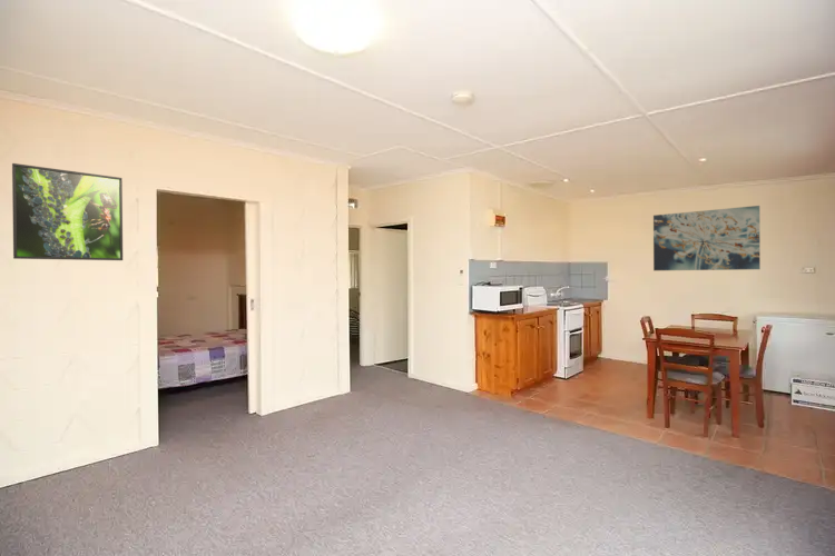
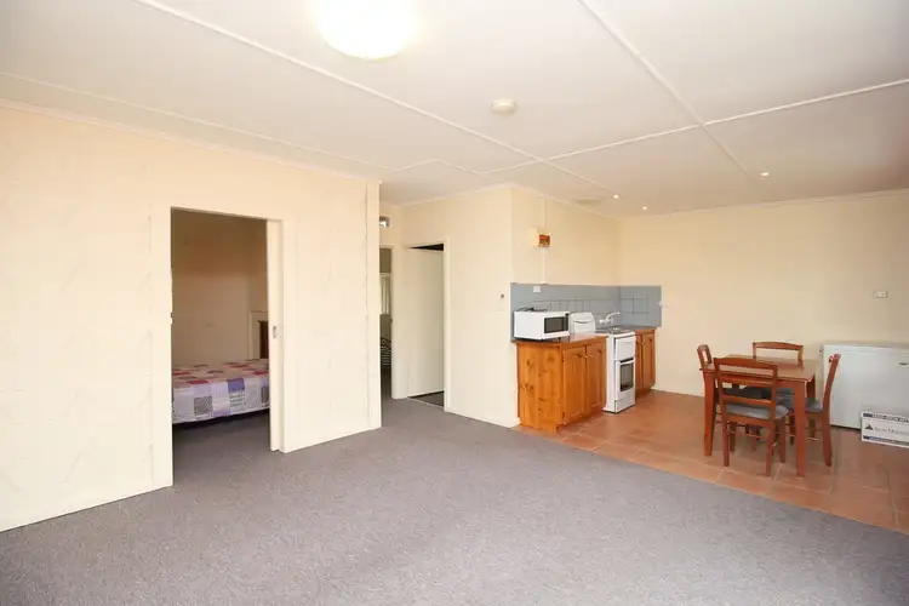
- wall art (703, 240)
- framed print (71, 215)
